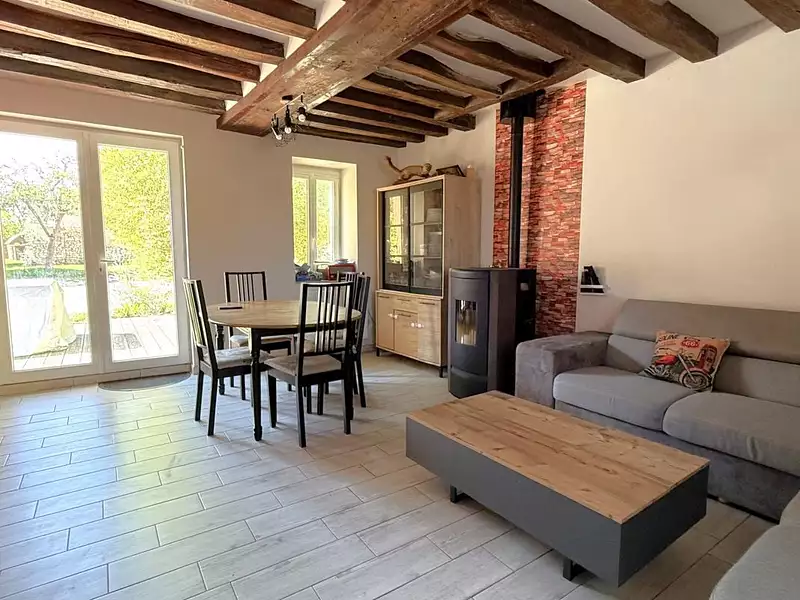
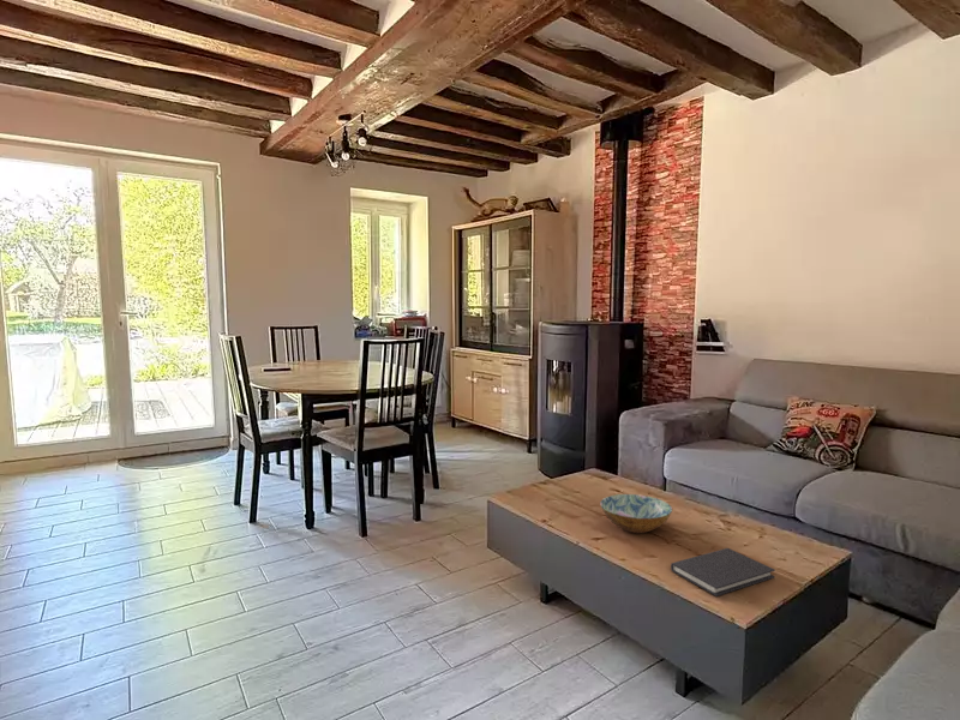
+ diary (721, 569)
+ bowl (635, 516)
